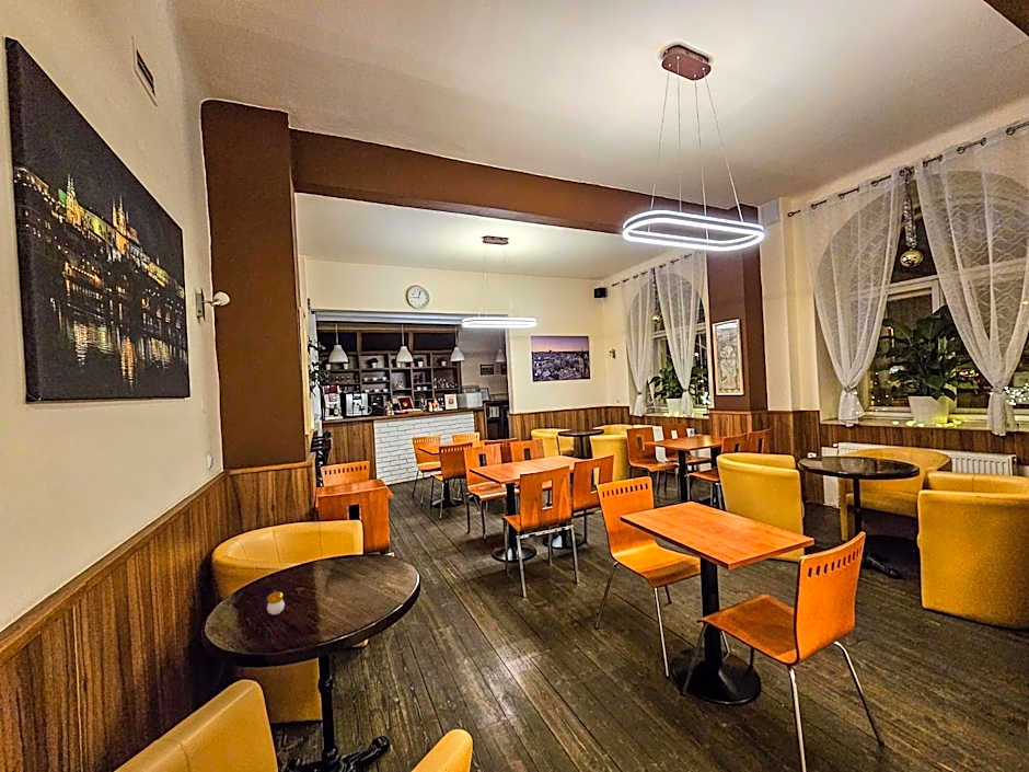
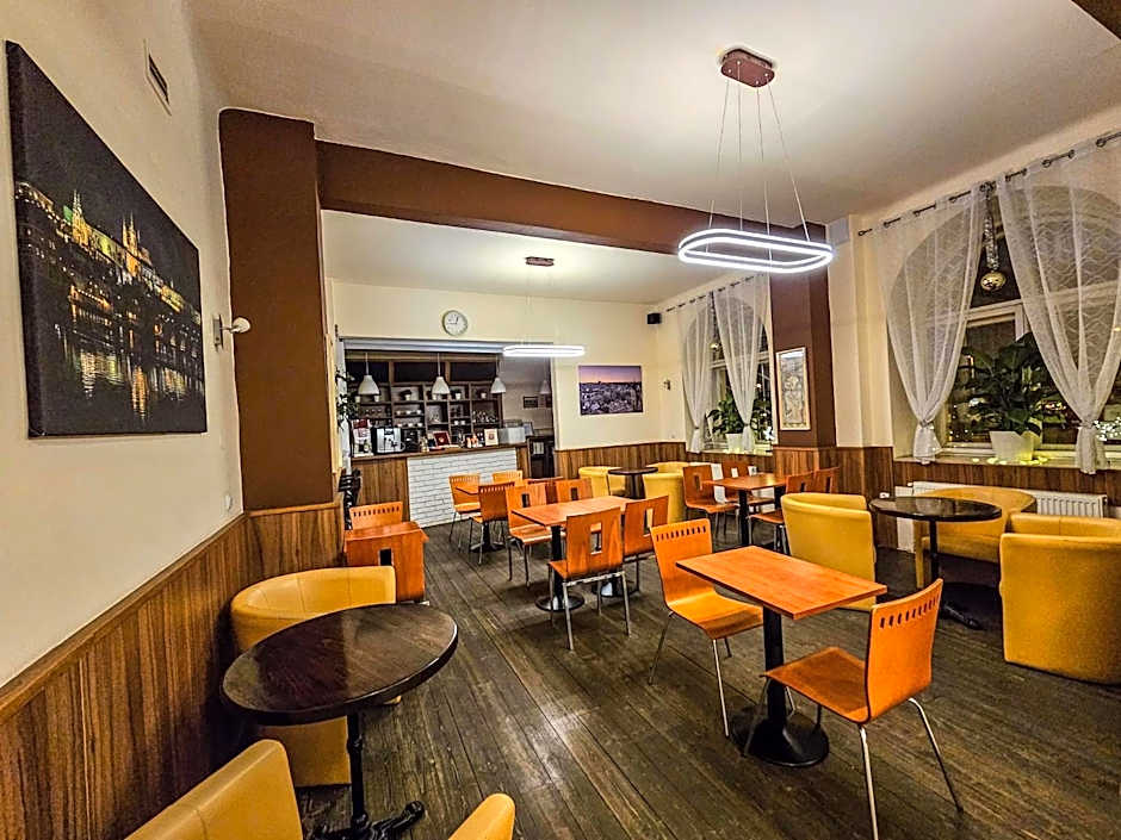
- candle (275, 602)
